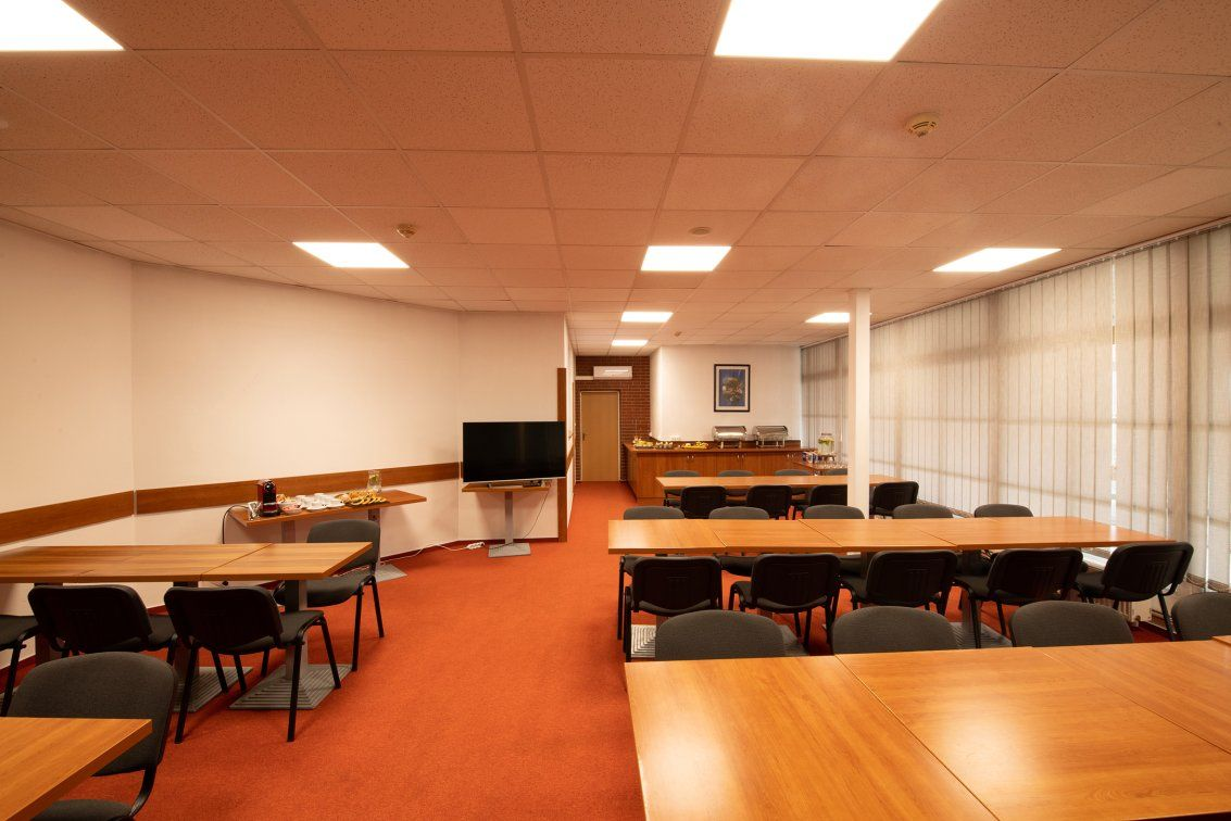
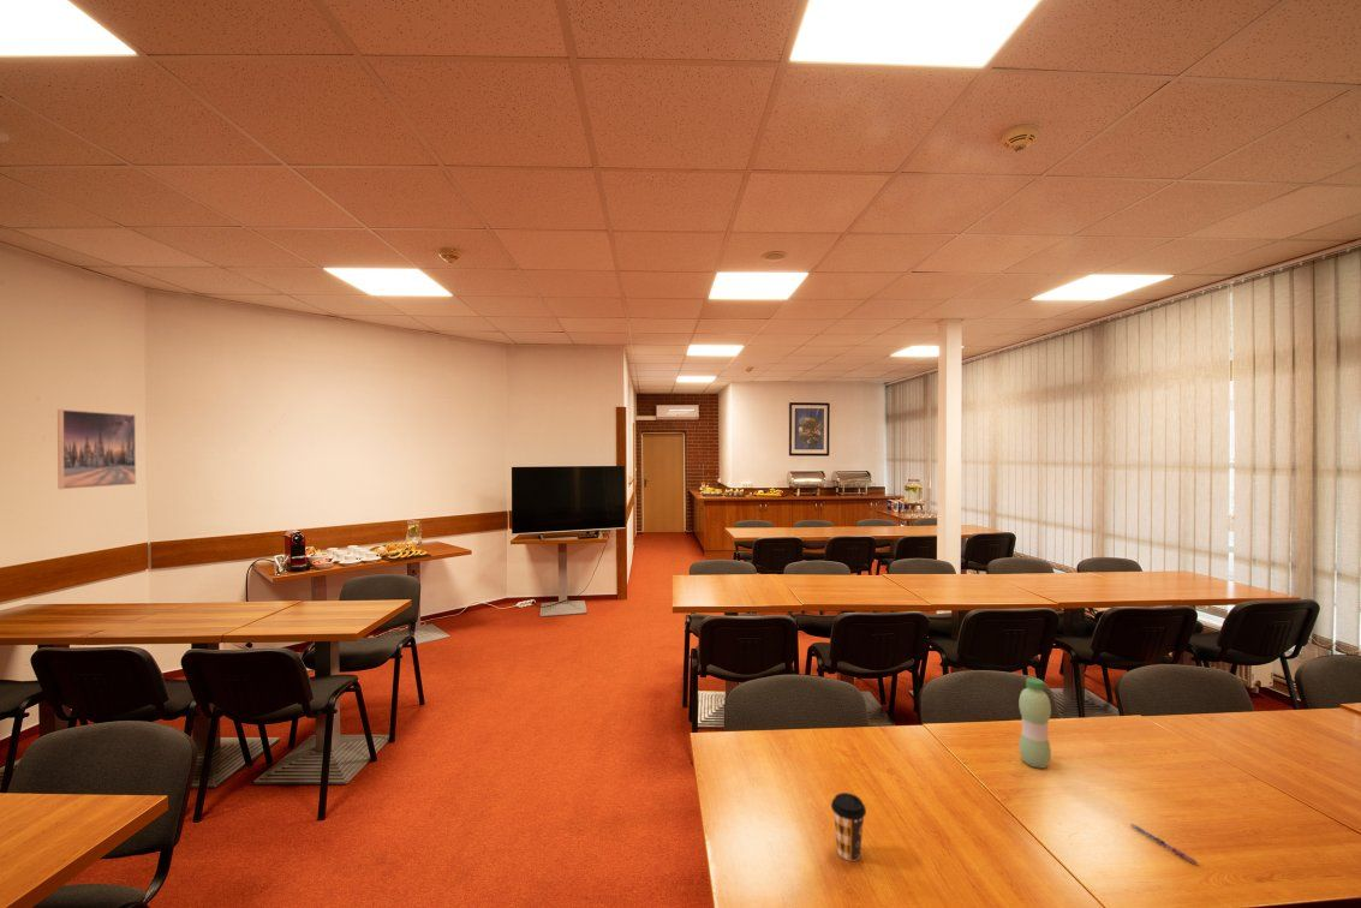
+ coffee cup (848, 826)
+ water bottle (1034, 721)
+ pen (1162, 841)
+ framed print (99, 449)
